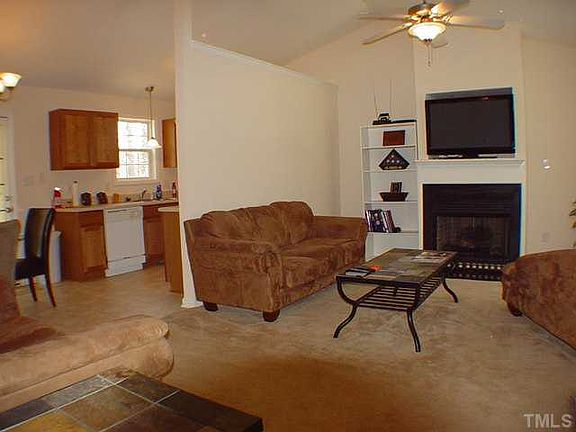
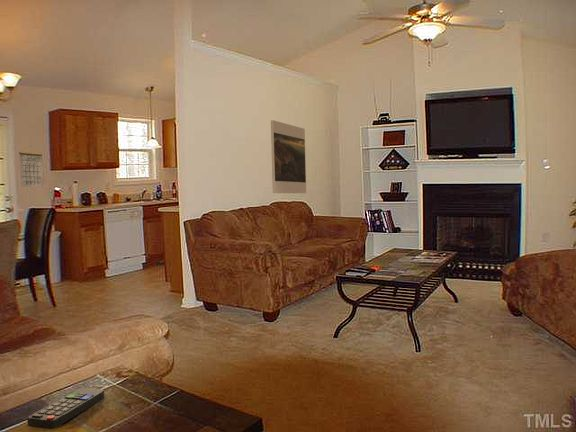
+ remote control (68, 406)
+ calendar (31, 165)
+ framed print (289, 159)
